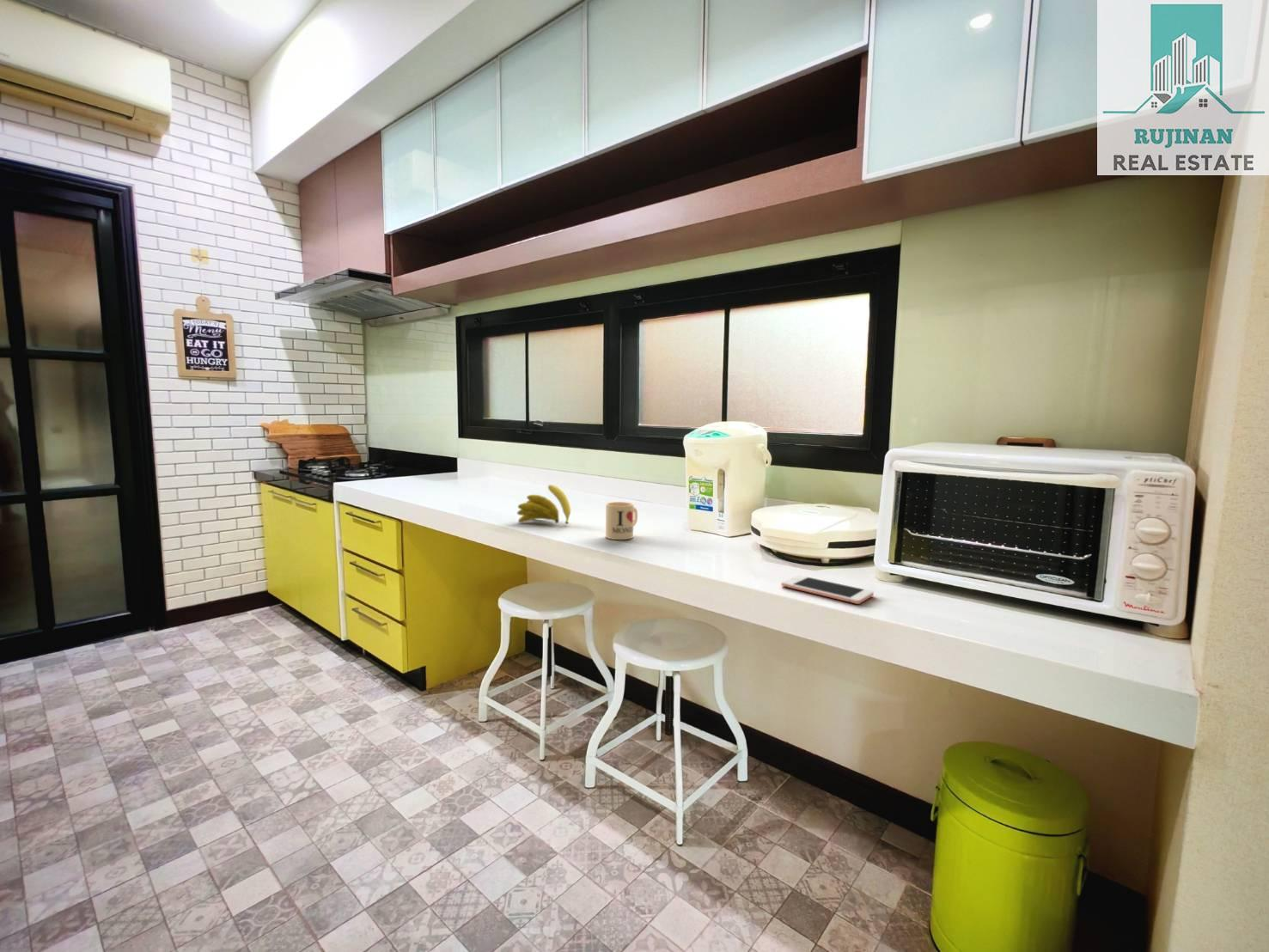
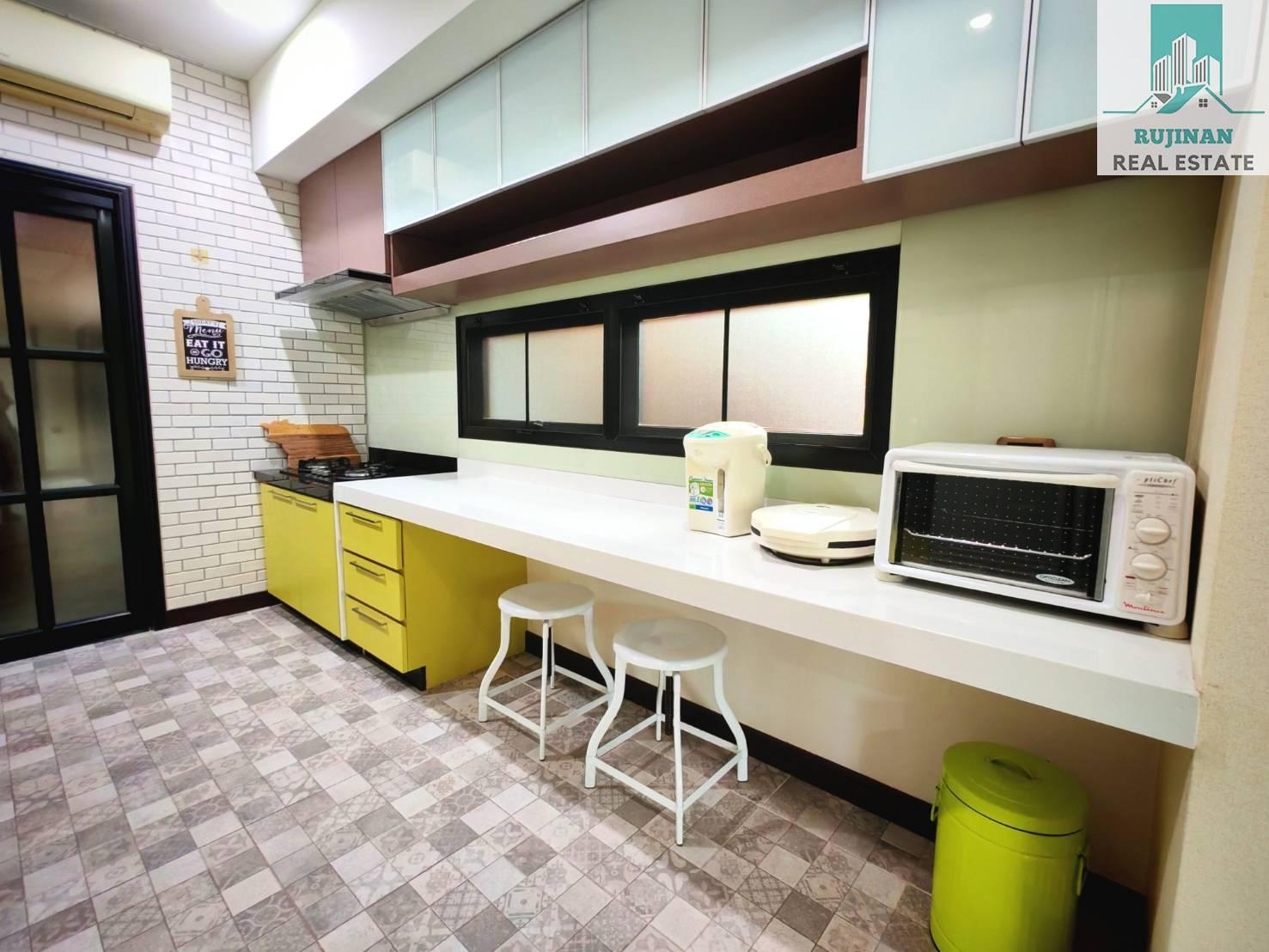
- banana (541, 503)
- mug (623, 519)
- cell phone (826, 588)
